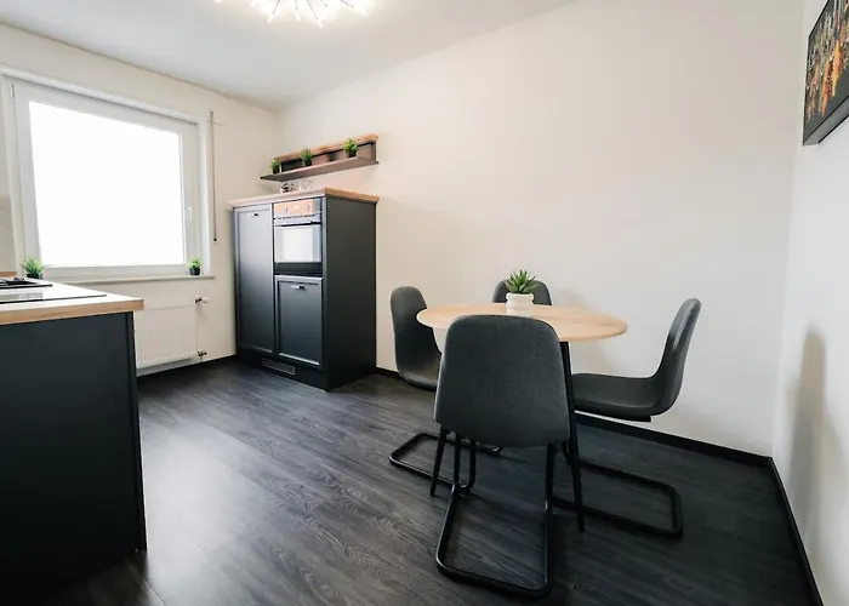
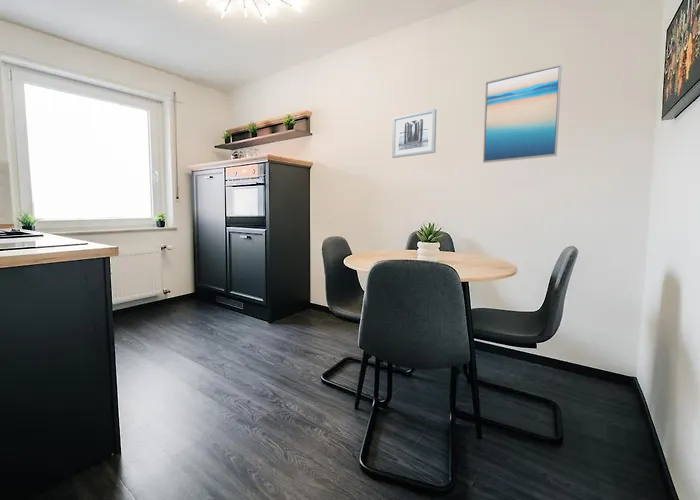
+ wall art (413, 134)
+ wall art (519, 117)
